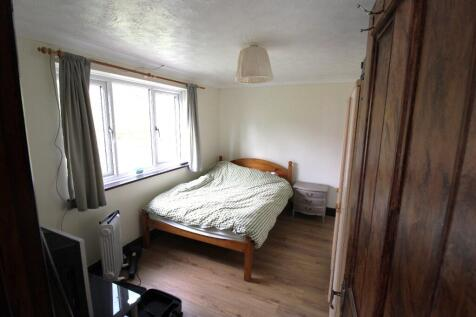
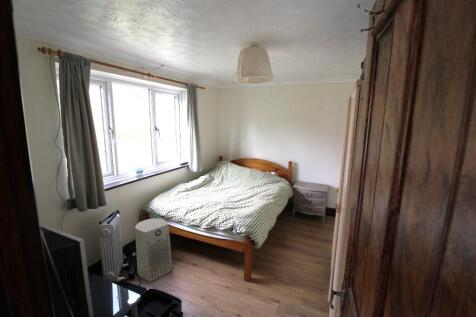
+ fan (152, 246)
